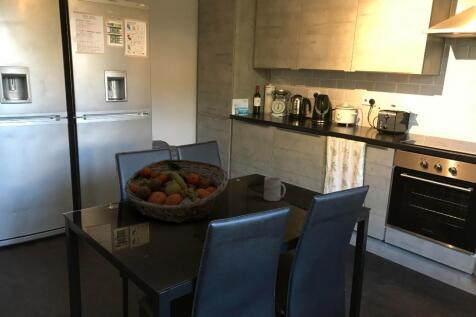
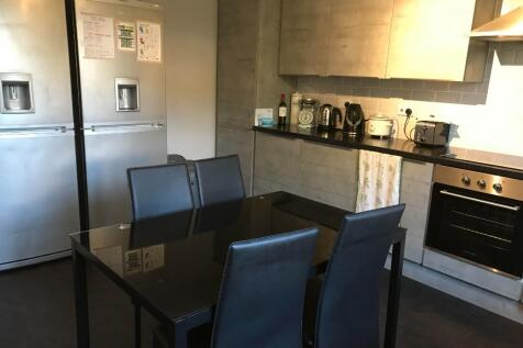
- mug (275, 189)
- fruit basket (176, 188)
